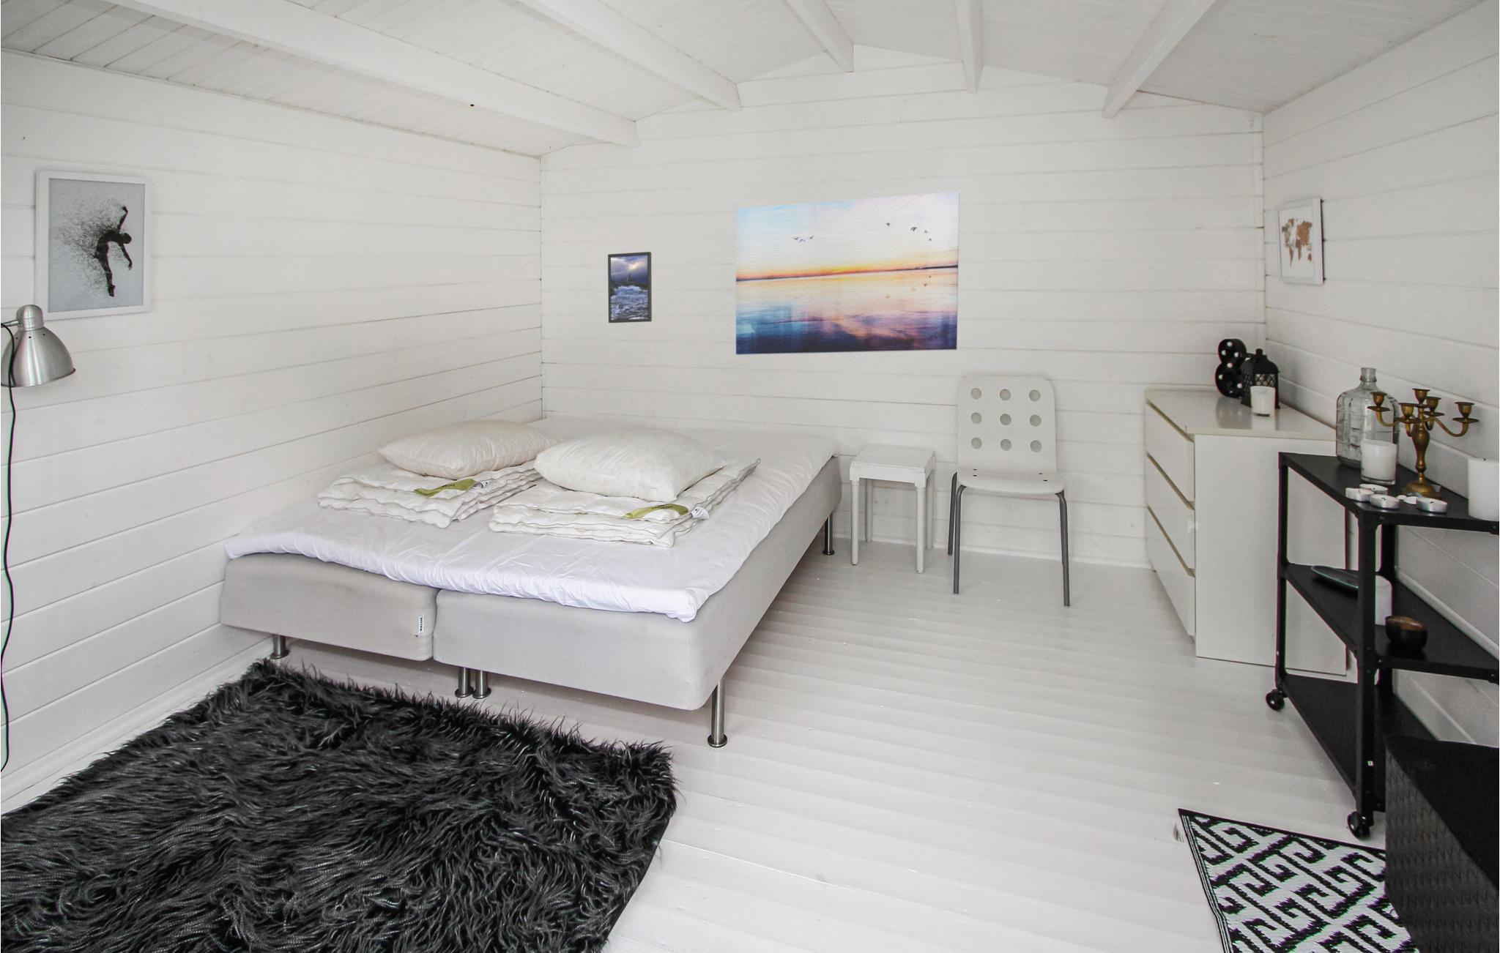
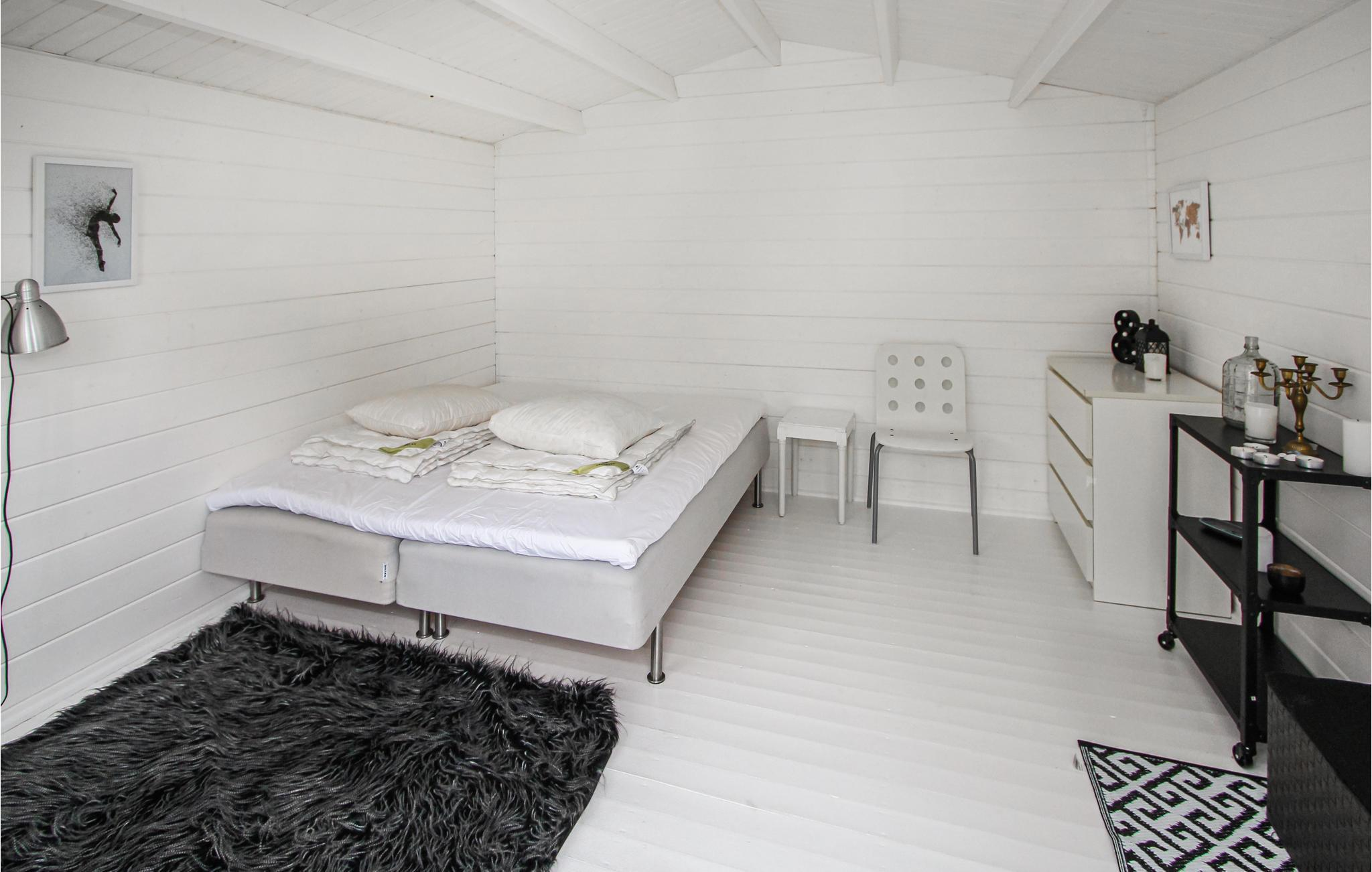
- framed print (629, 287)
- wall art (842, 277)
